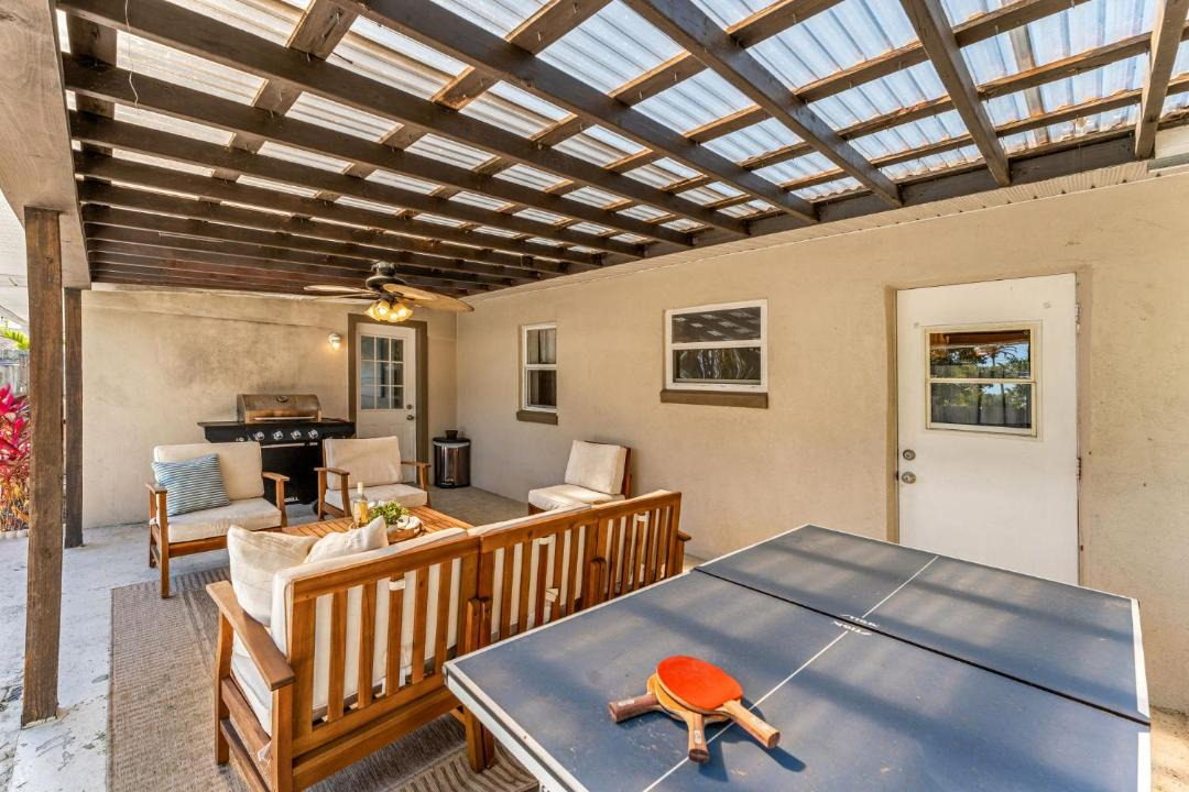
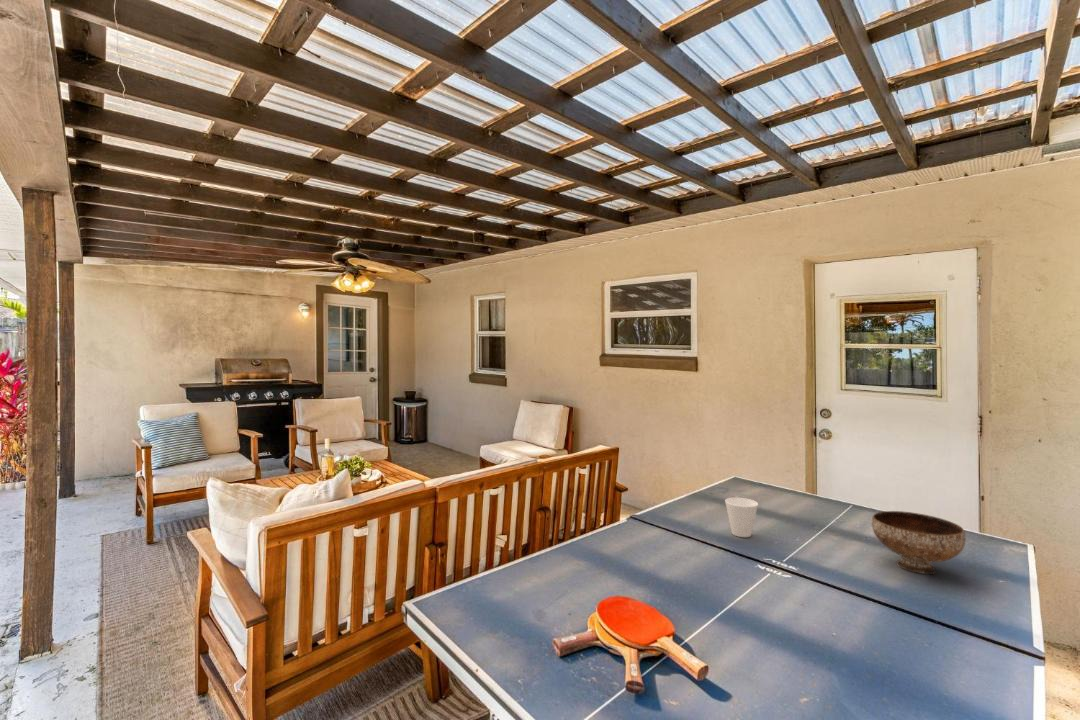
+ bowl (916, 544)
+ cup (741, 518)
